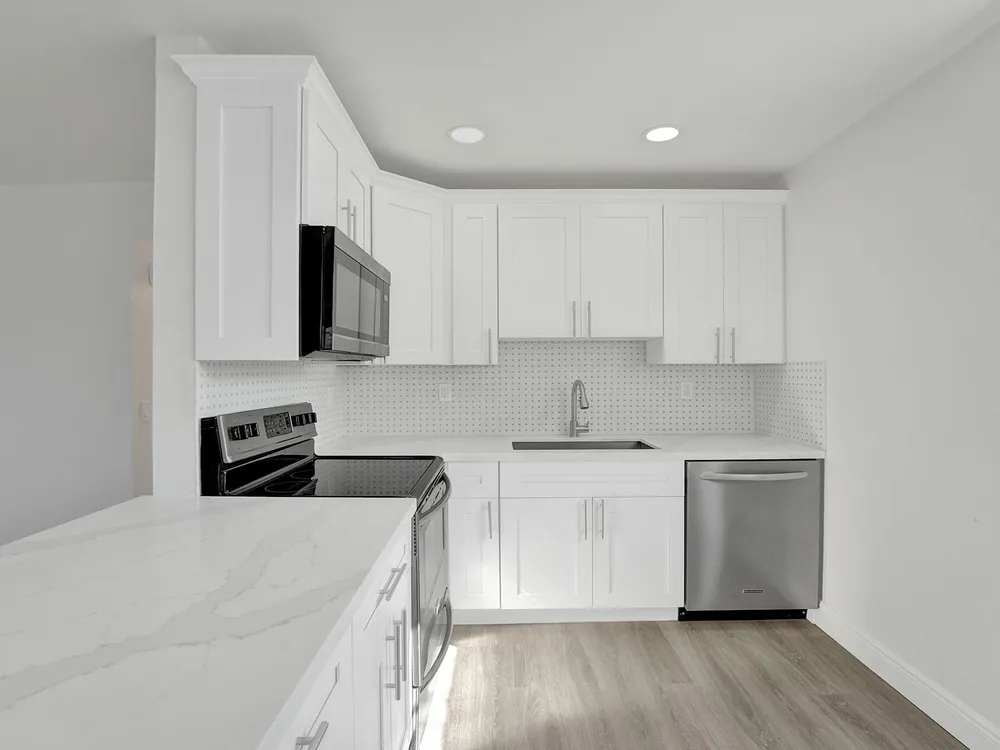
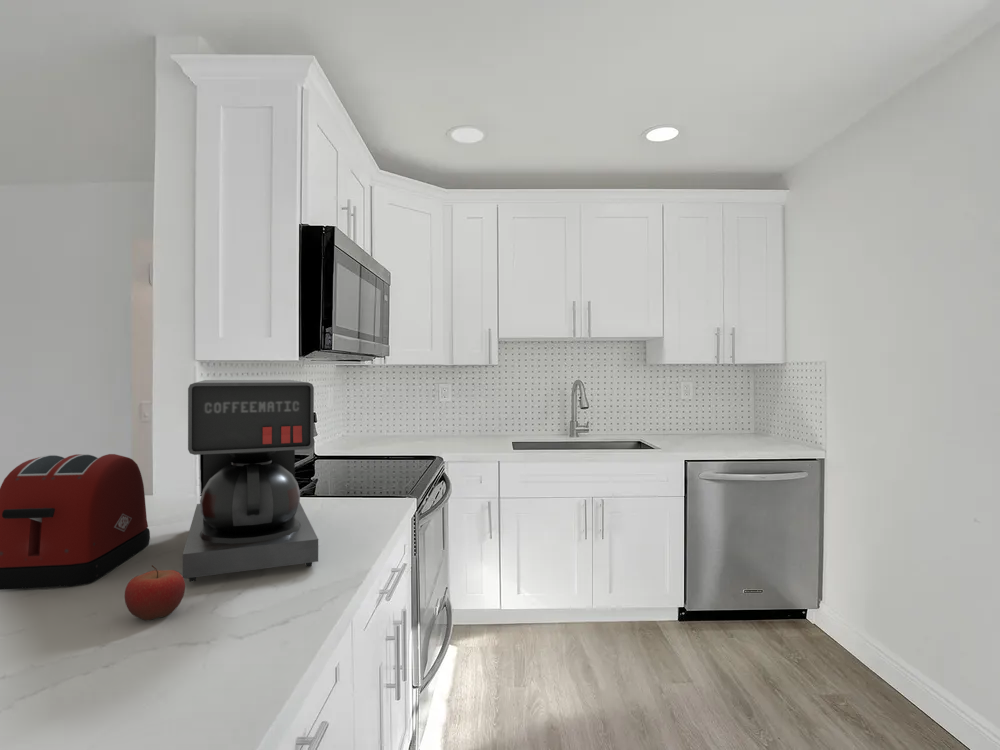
+ toaster (73, 510)
+ coffee maker (250, 463)
+ fruit (155, 590)
